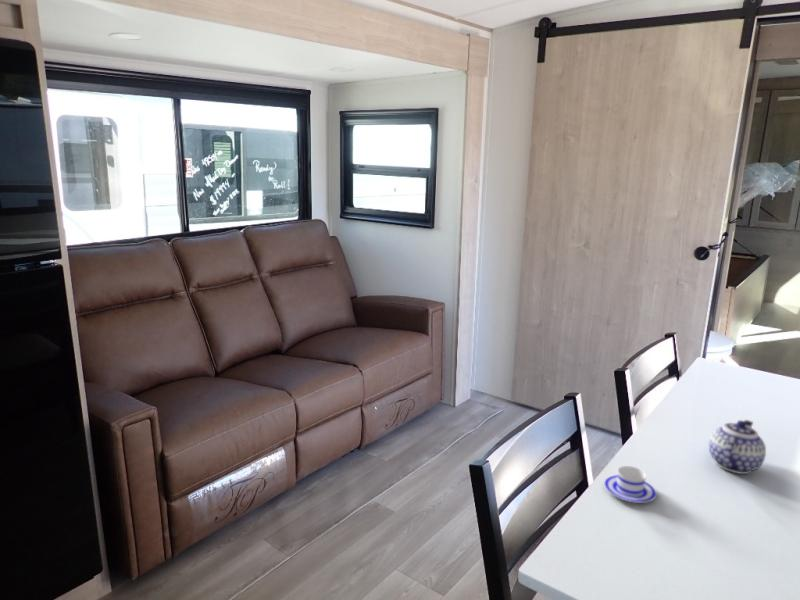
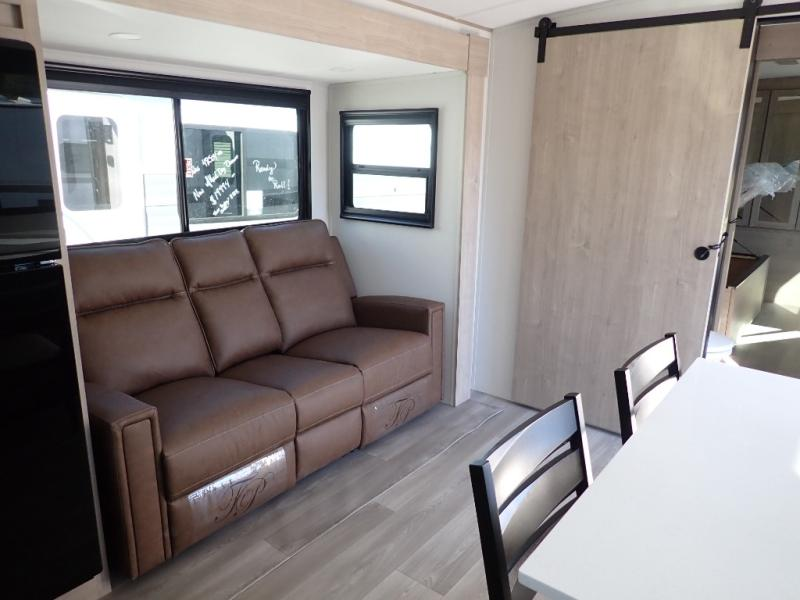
- teapot (737, 443)
- teacup (630, 481)
